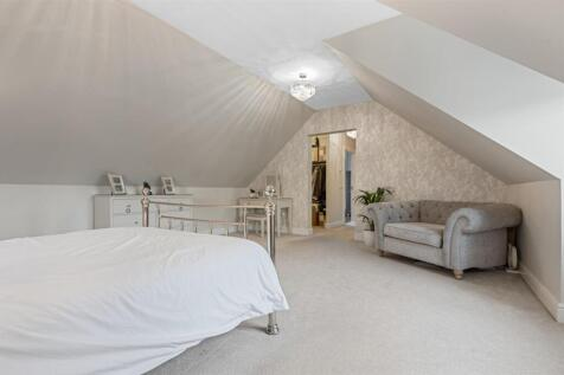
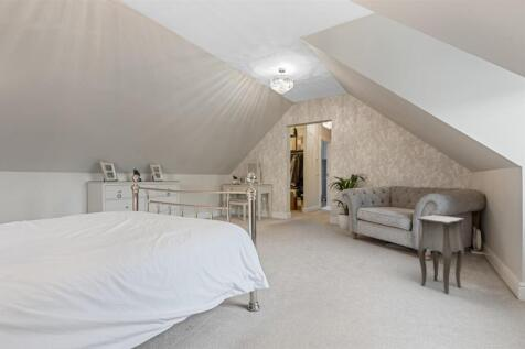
+ side table (440, 251)
